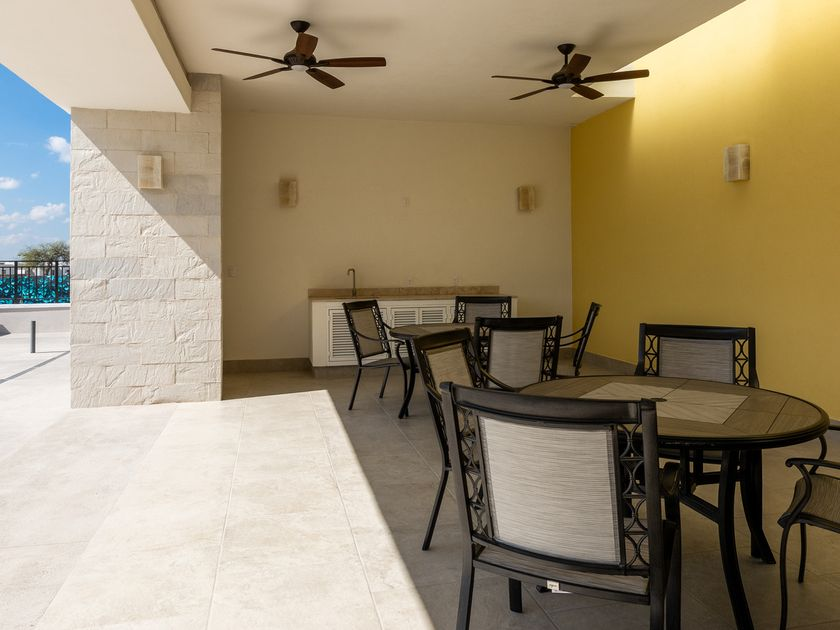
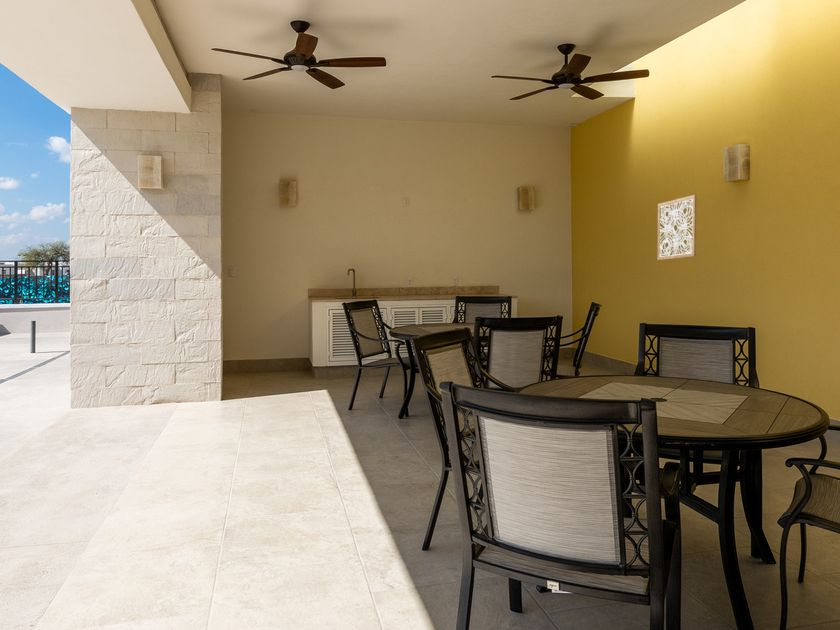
+ wall art (677, 229)
